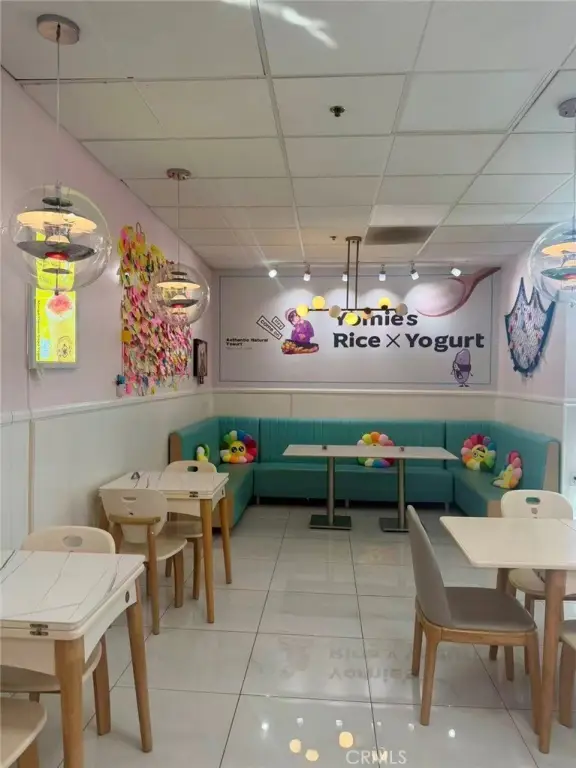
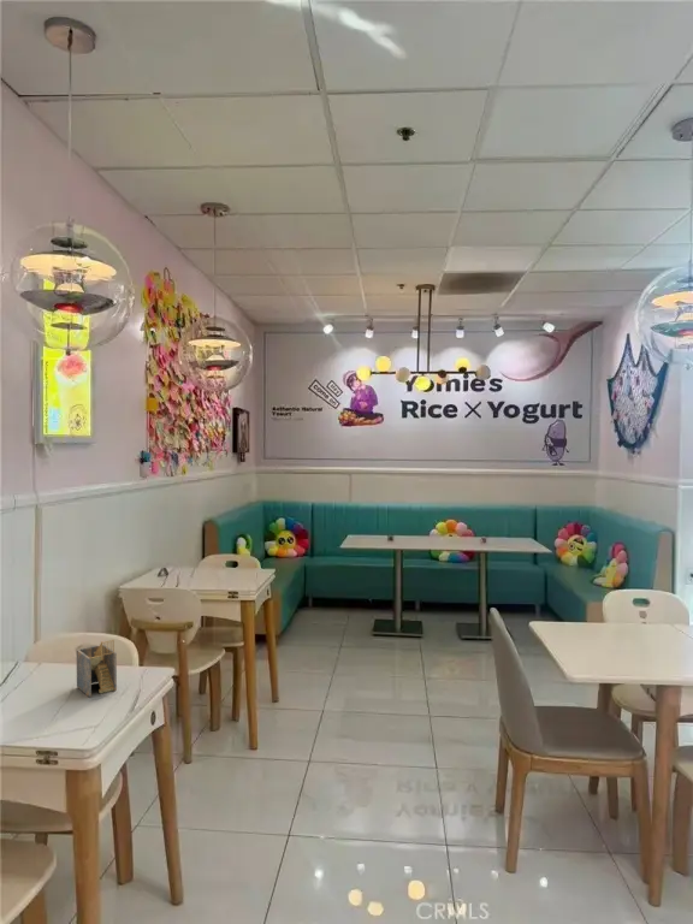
+ napkin holder (96, 663)
